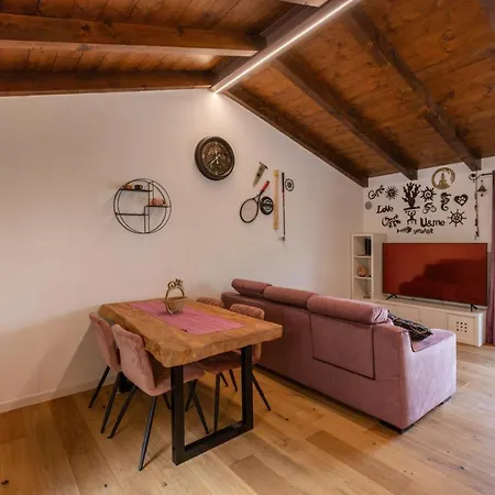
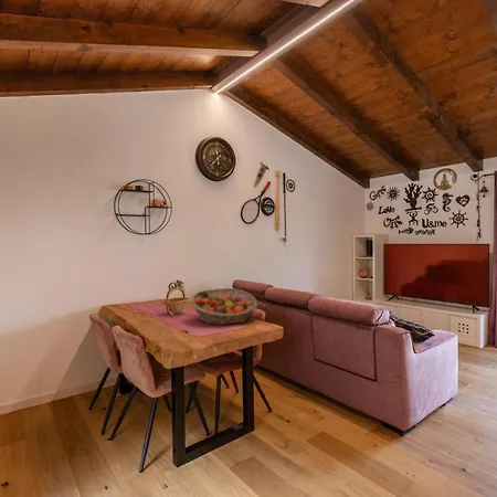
+ fruit basket (224, 305)
